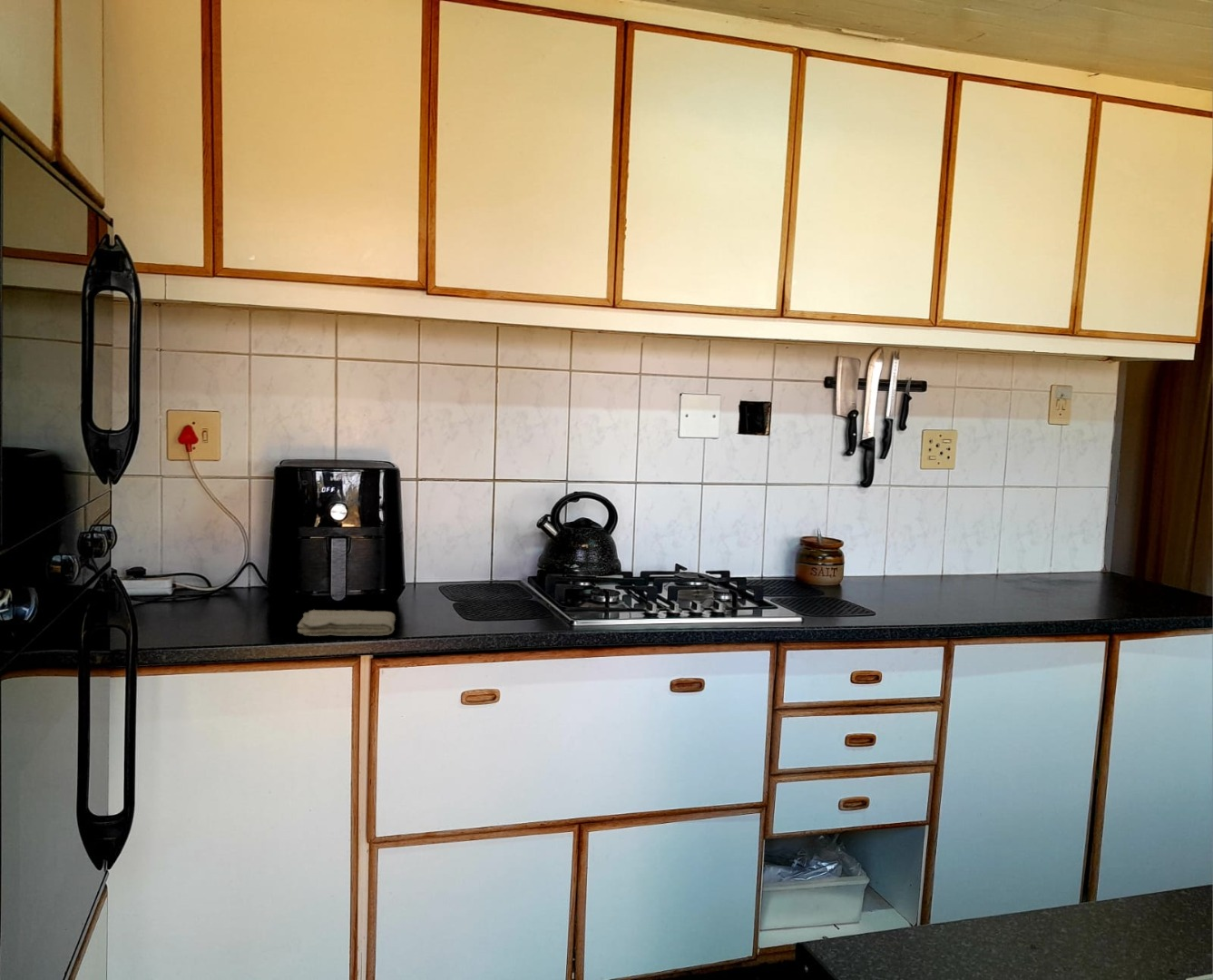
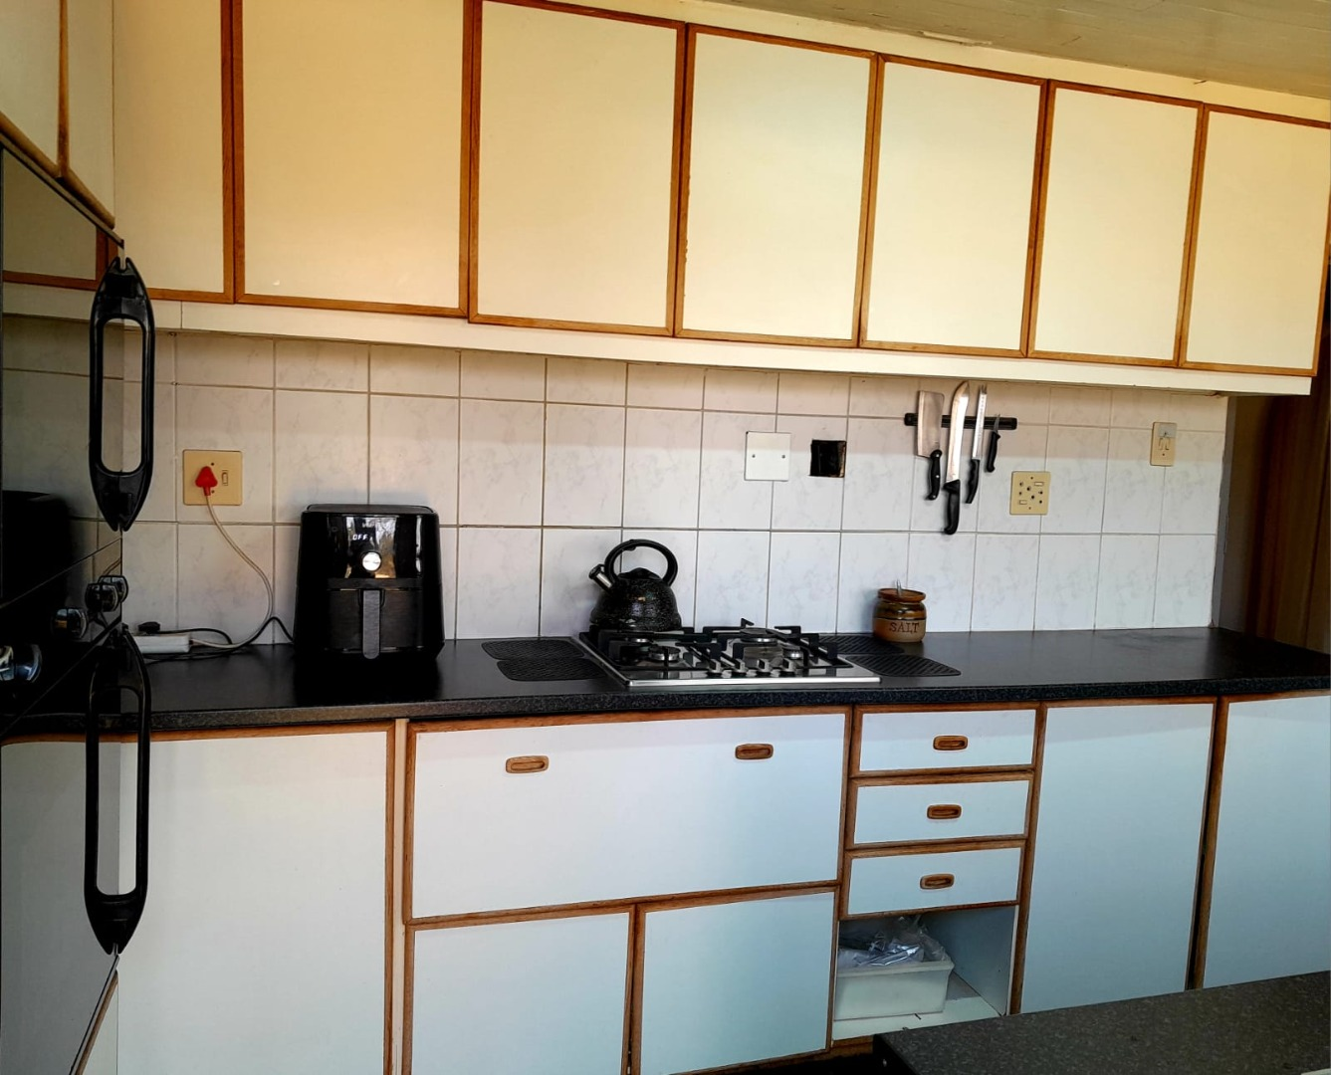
- washcloth (347, 622)
